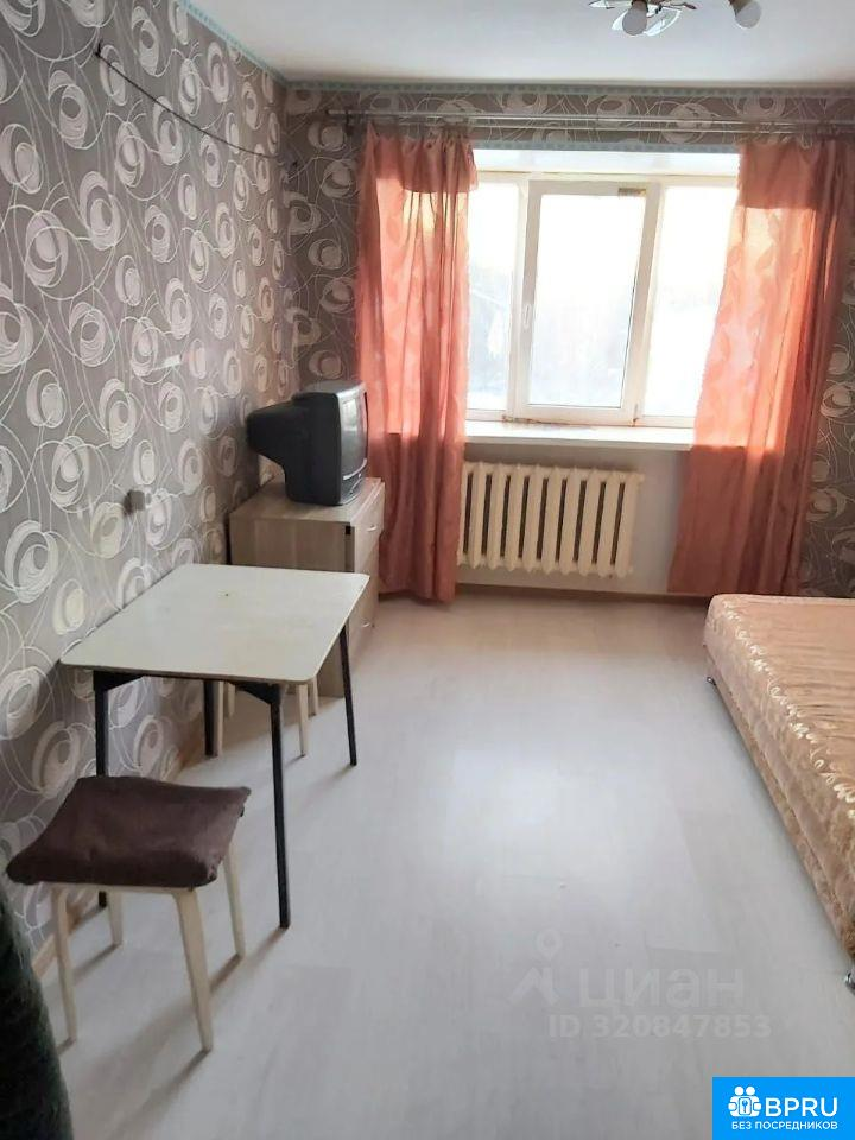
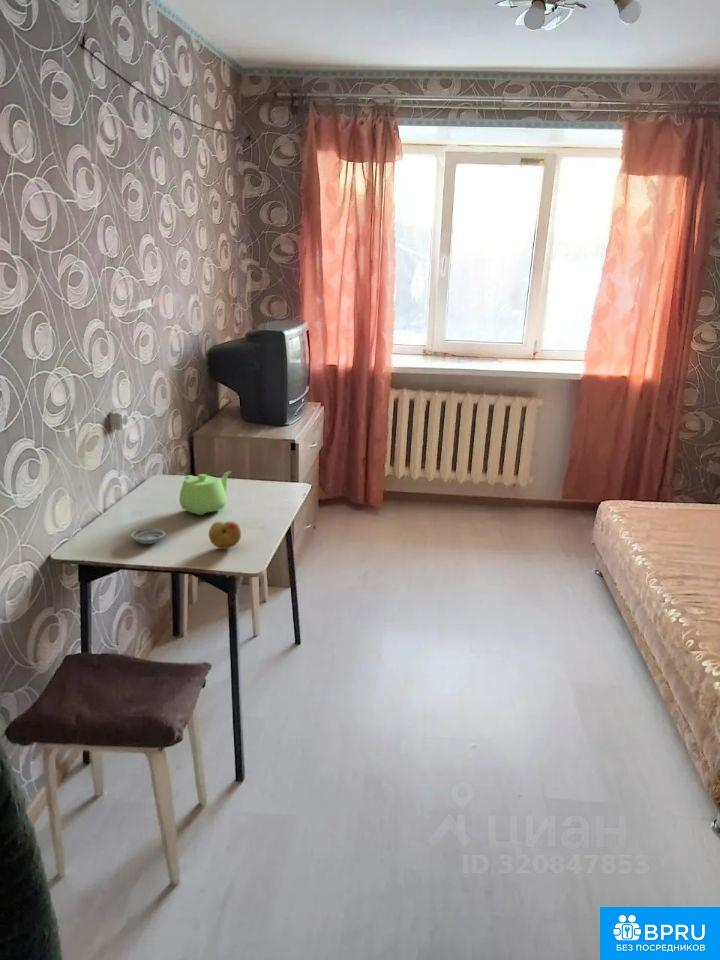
+ teapot (206, 490)
+ fruit (225, 534)
+ saucer (148, 537)
